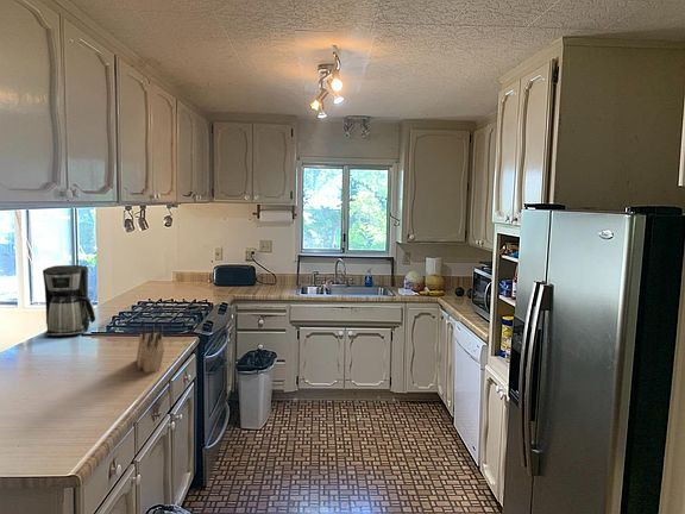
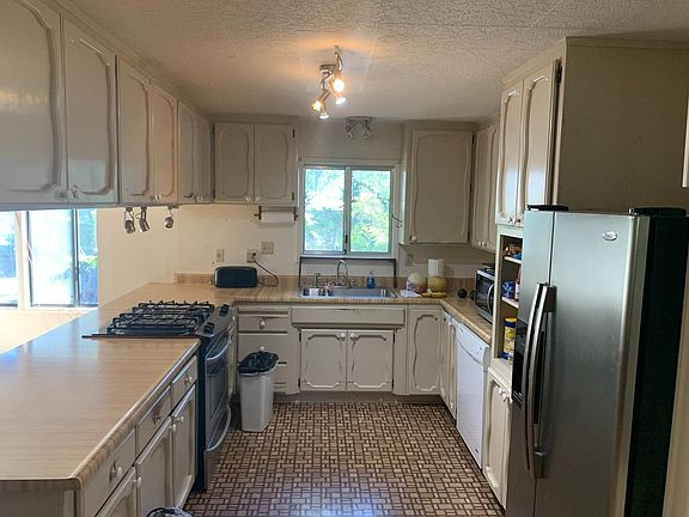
- coffee maker (74, 297)
- knife block (150, 344)
